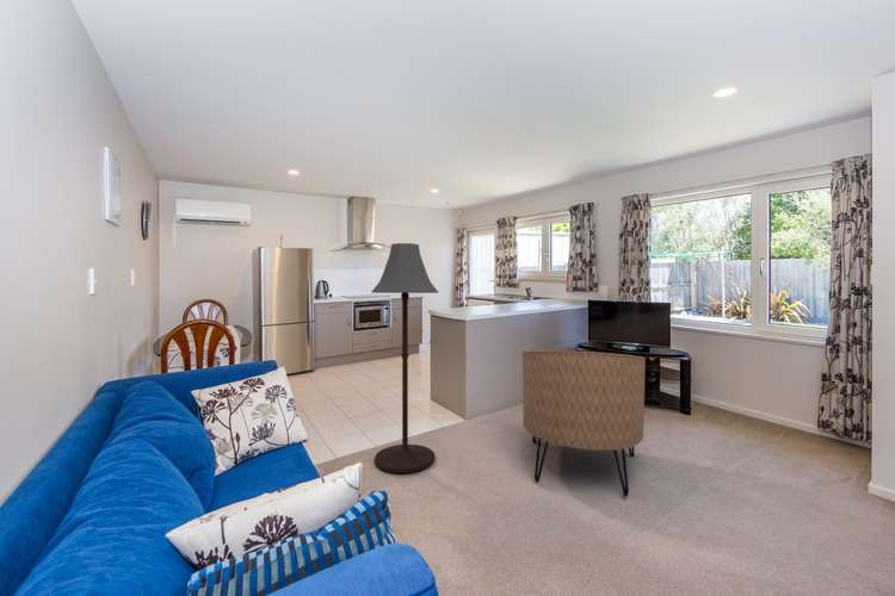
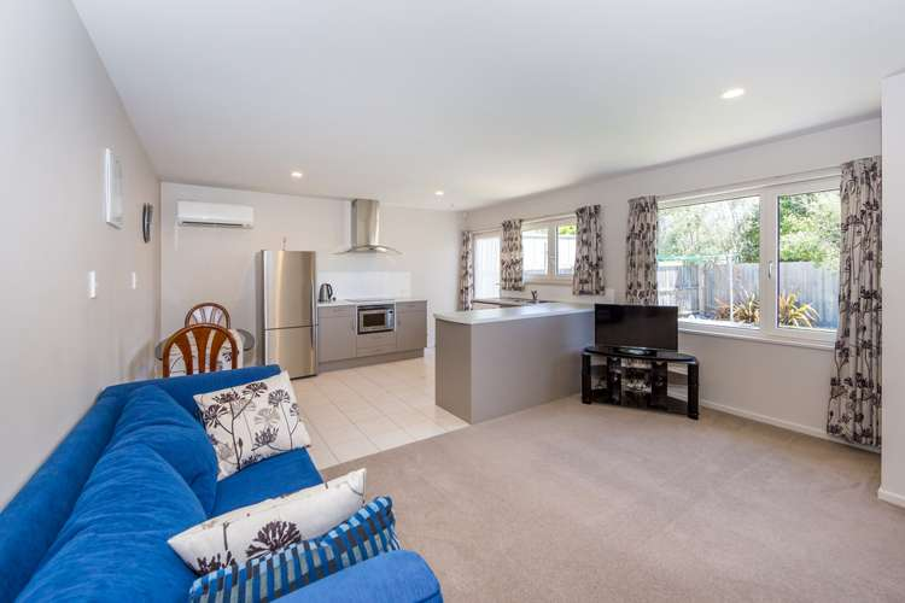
- armchair (580, 406)
- floor lamp (405, 352)
